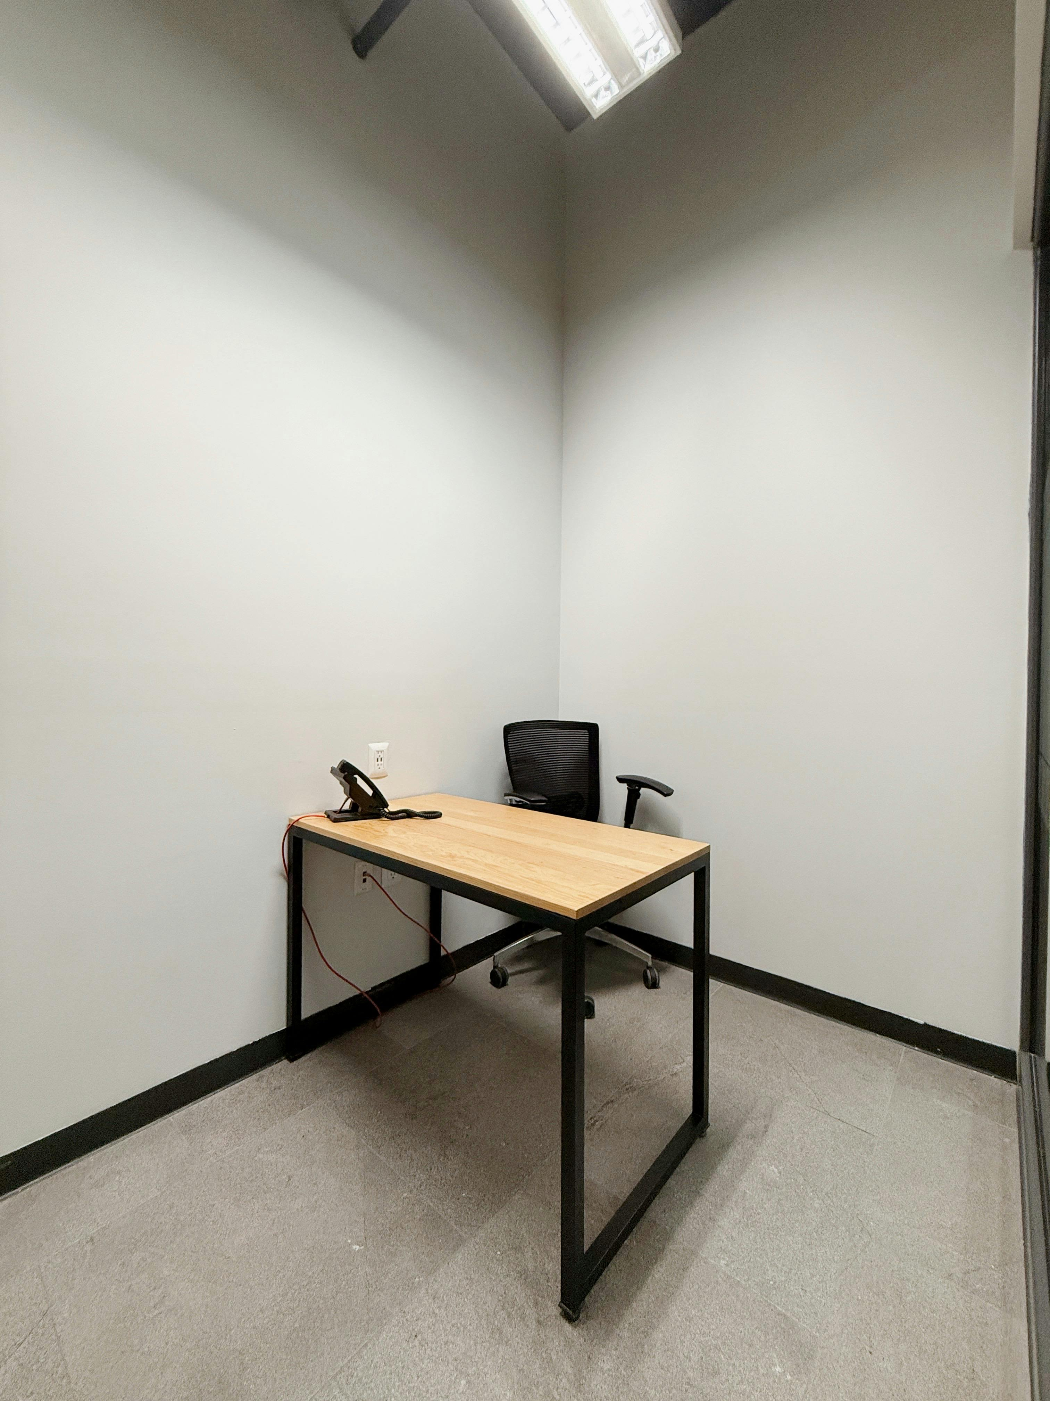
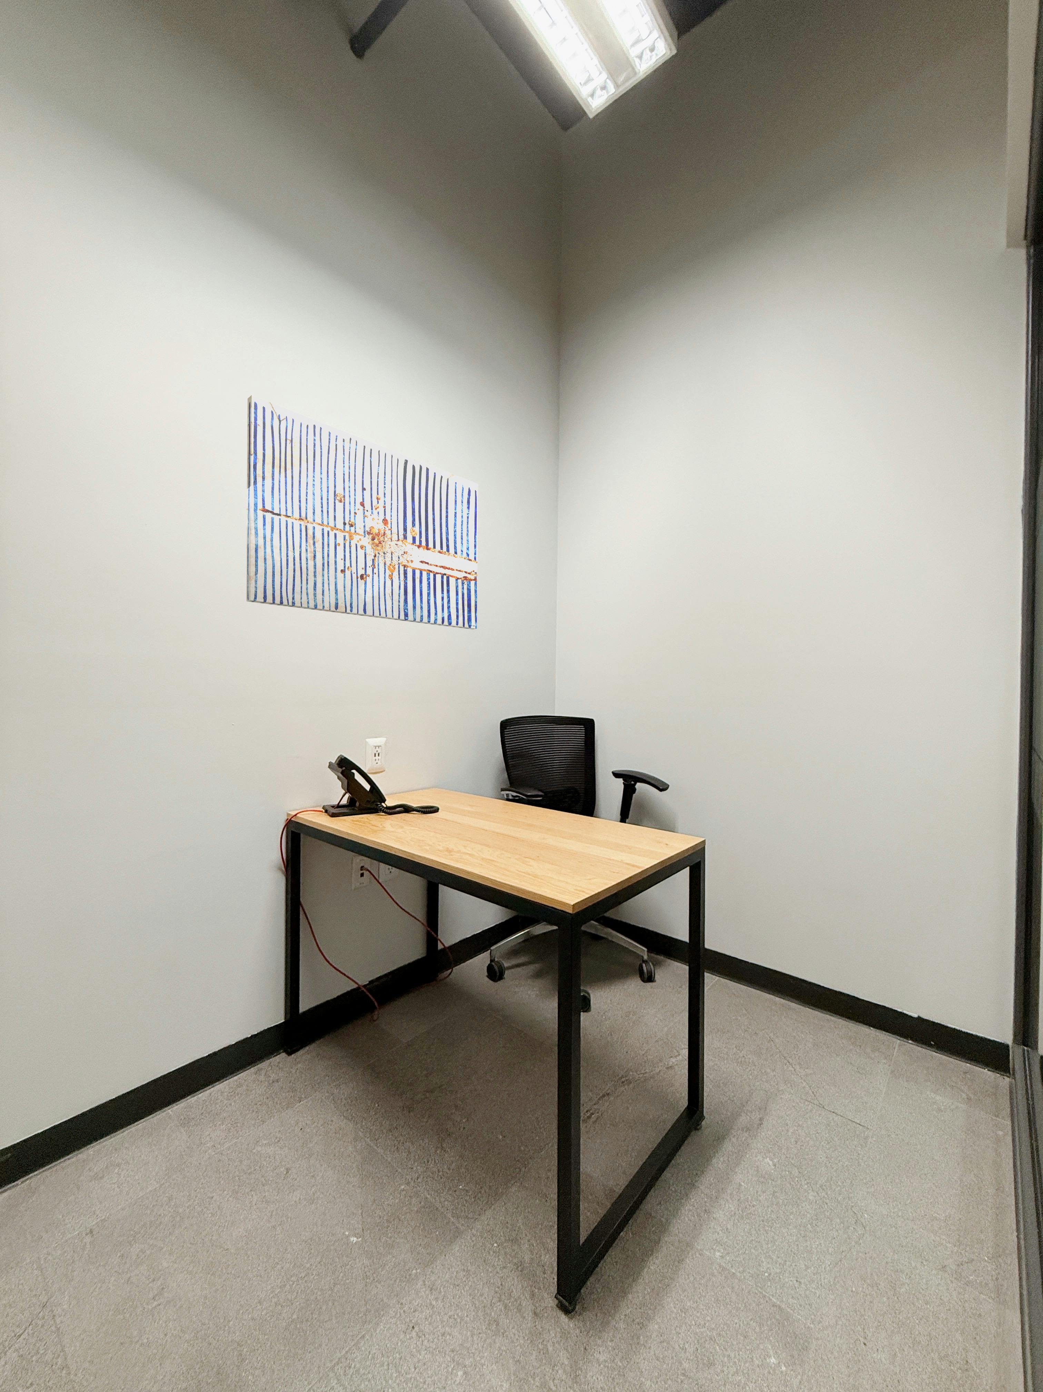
+ wall art (381, 533)
